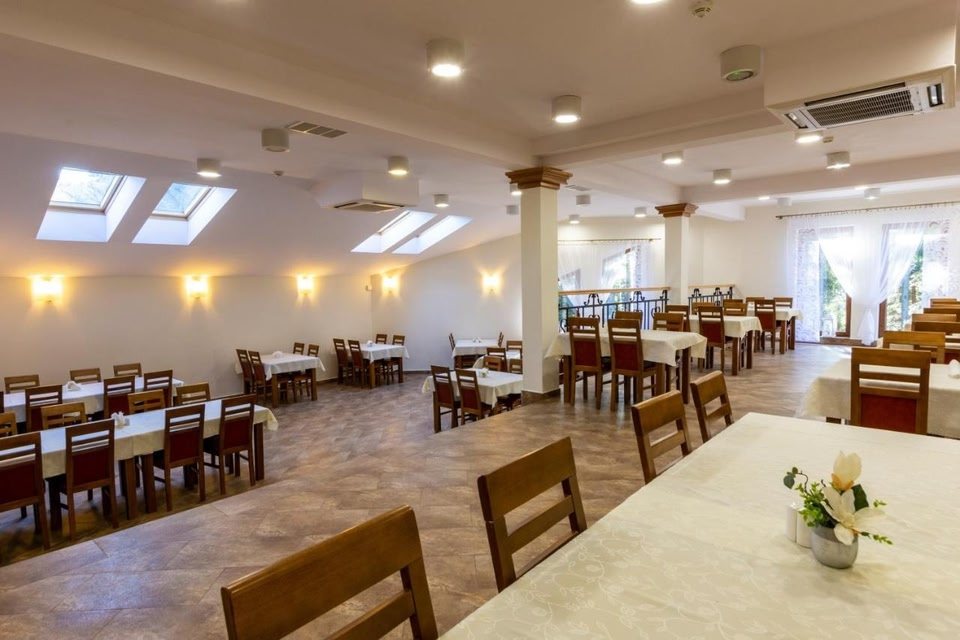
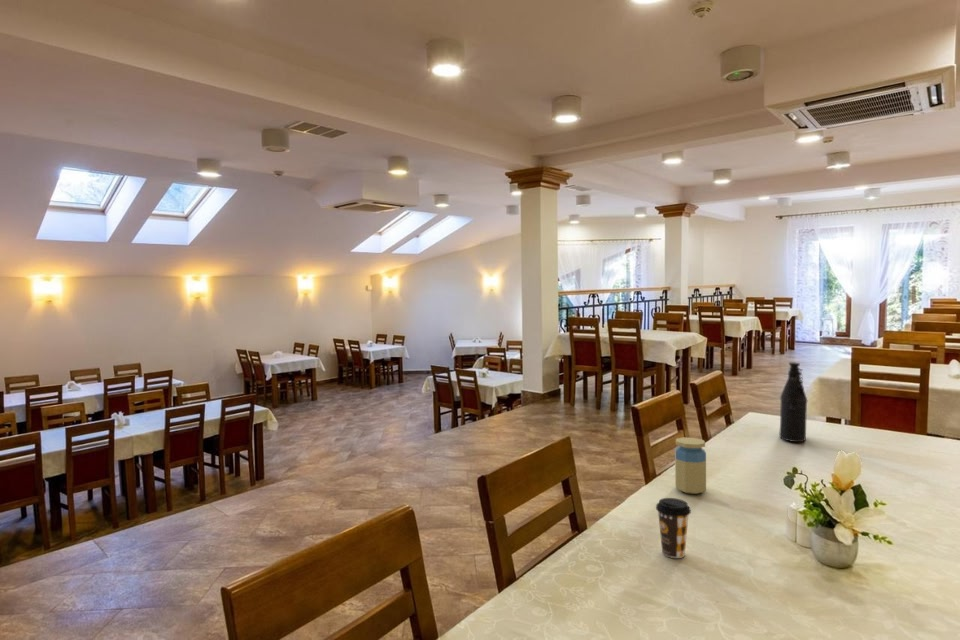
+ coffee cup (673, 527)
+ bottle (793, 400)
+ jar (690, 465)
